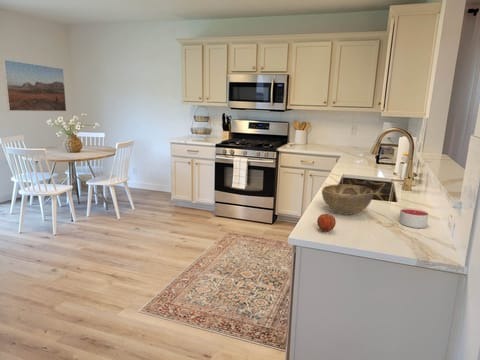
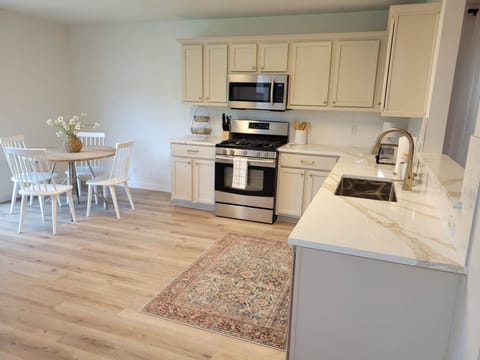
- apple (326, 222)
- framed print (37, 88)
- decorative bowl (345, 200)
- candle (413, 217)
